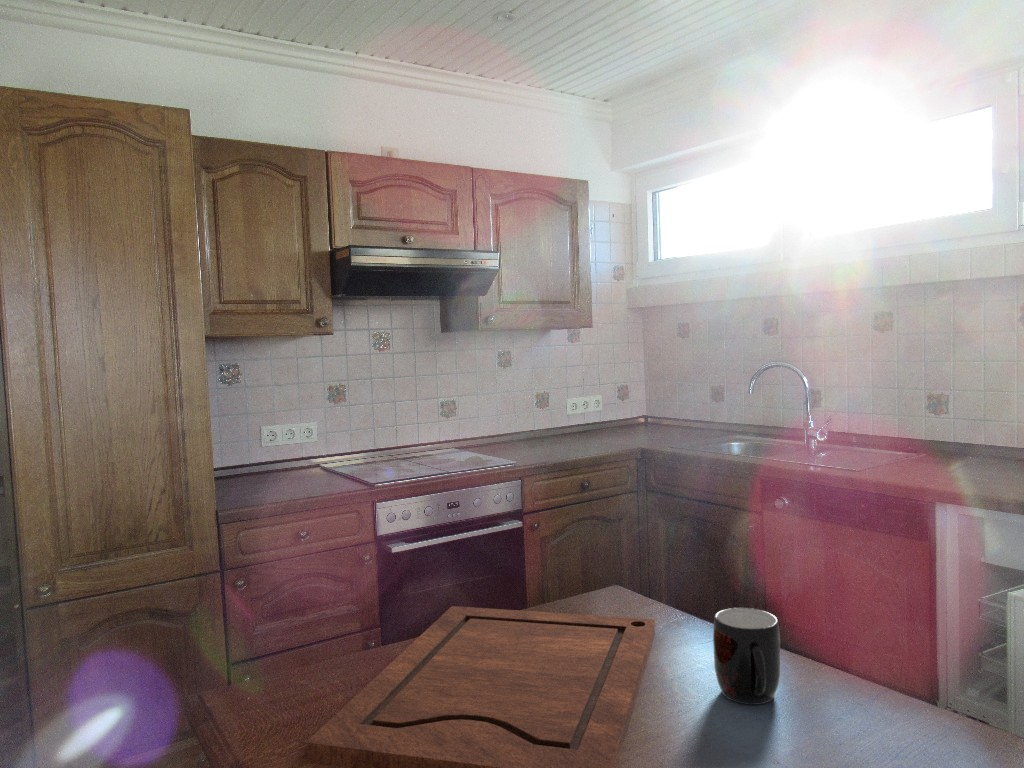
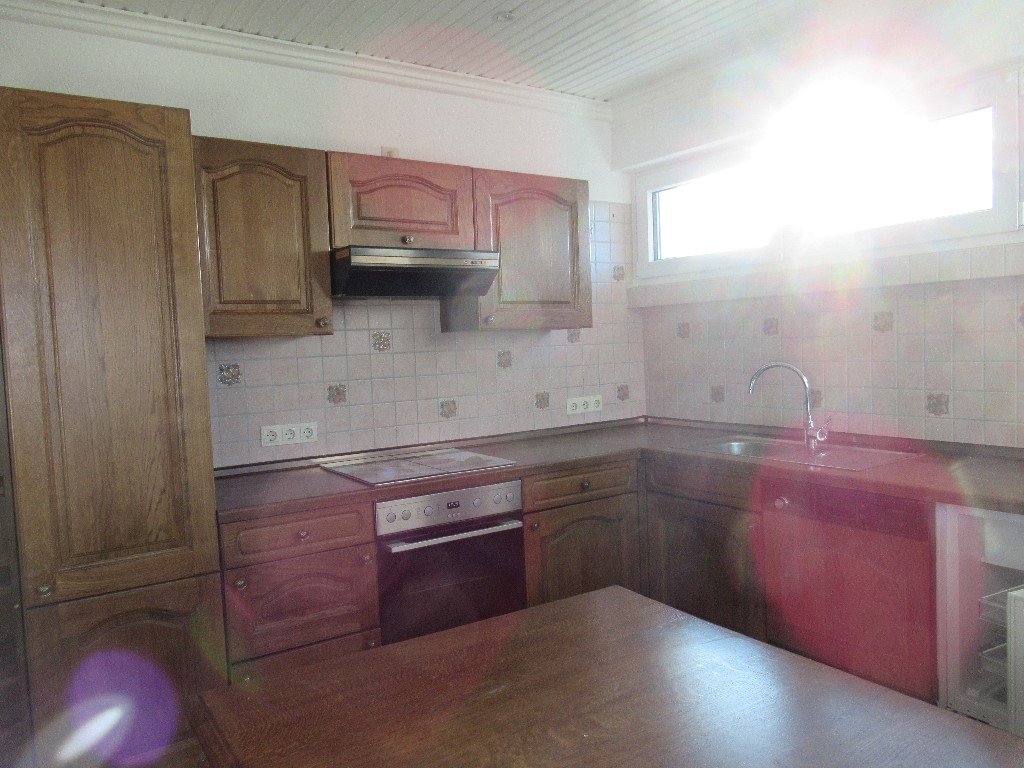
- cutting board (509, 679)
- mug (749, 660)
